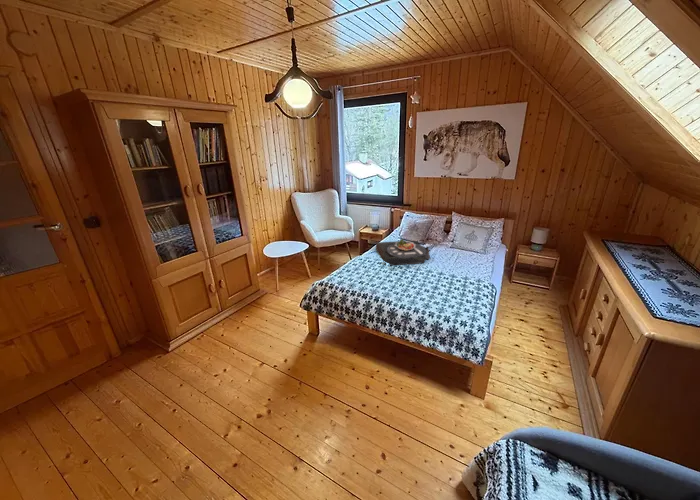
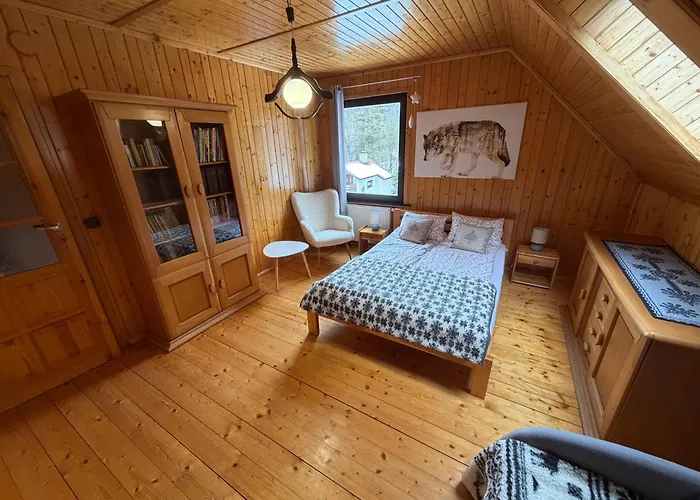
- serving tray (403, 247)
